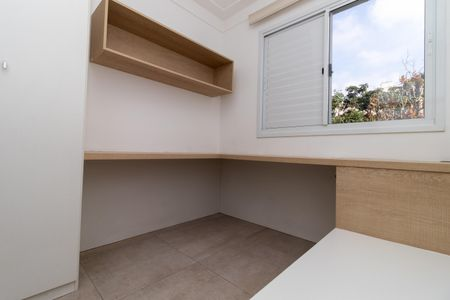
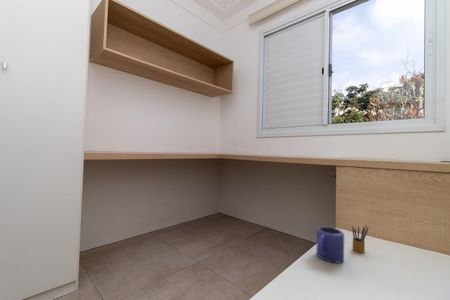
+ mug (327, 244)
+ pencil box (358, 237)
